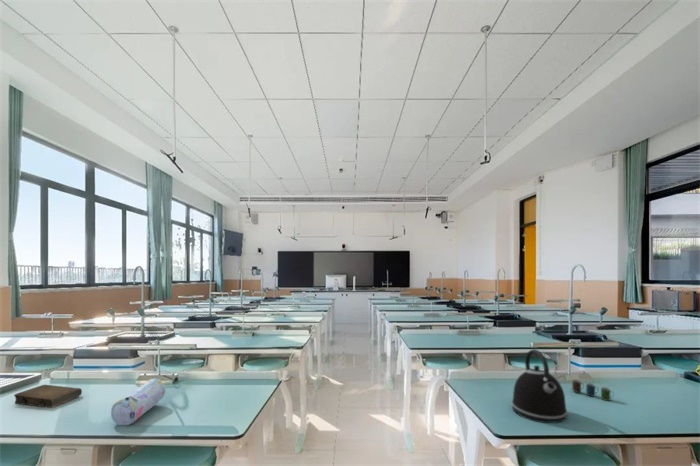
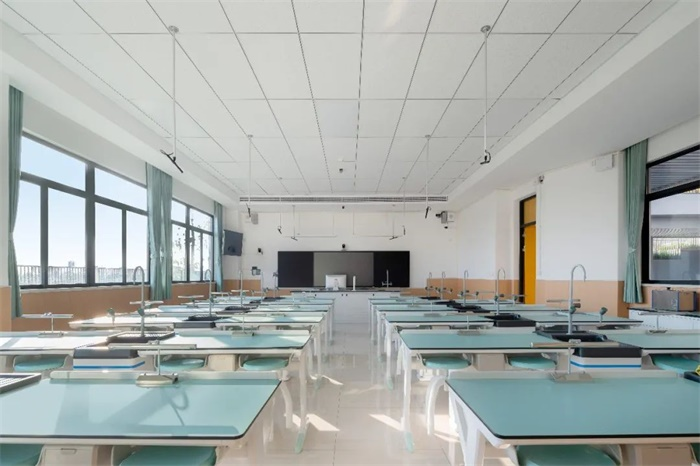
- pencil case (139, 400)
- book (48, 394)
- kettle (538, 381)
- cup (592, 386)
